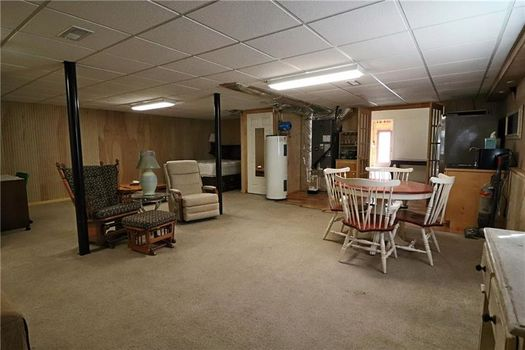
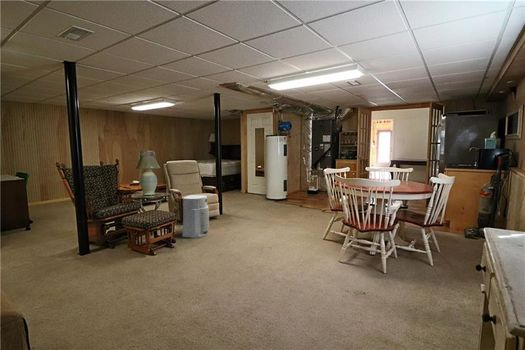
+ air purifier (195, 215)
